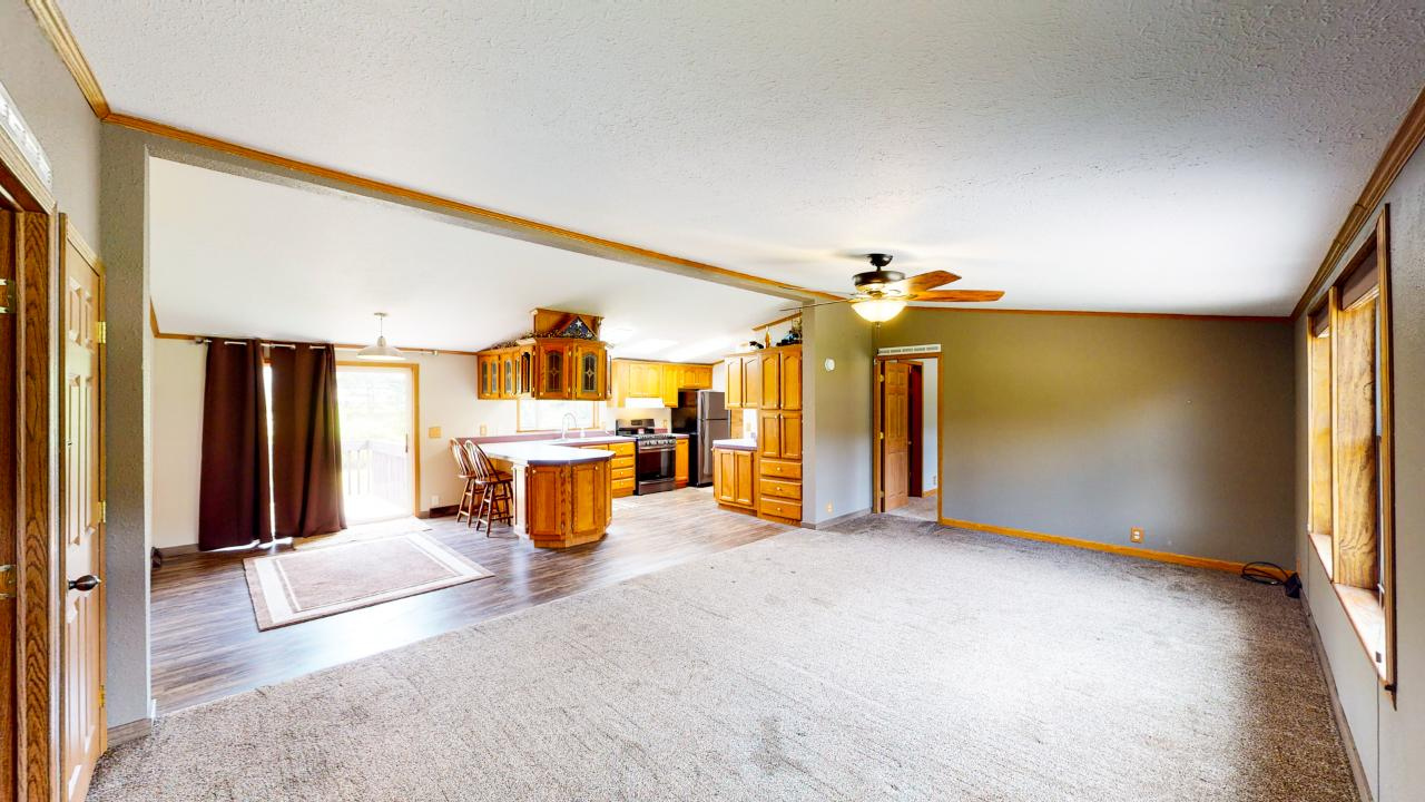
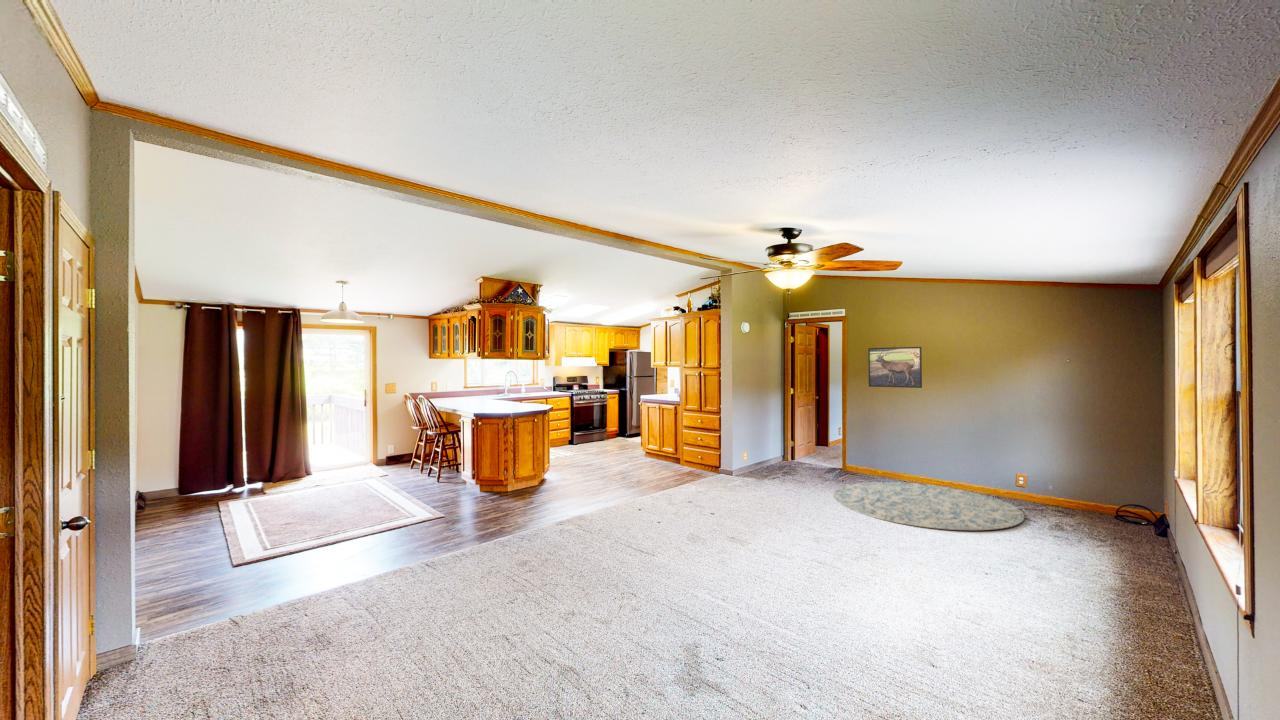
+ rug (920, 502)
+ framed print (894, 367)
